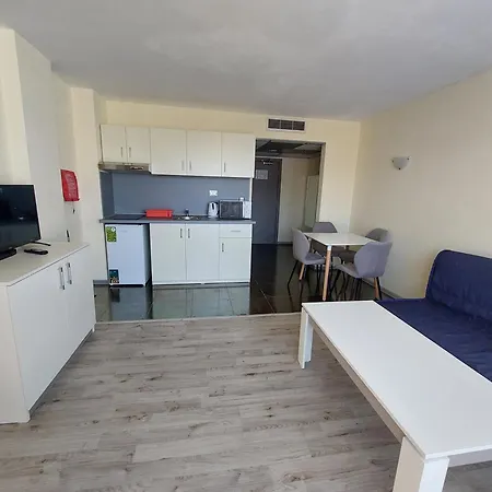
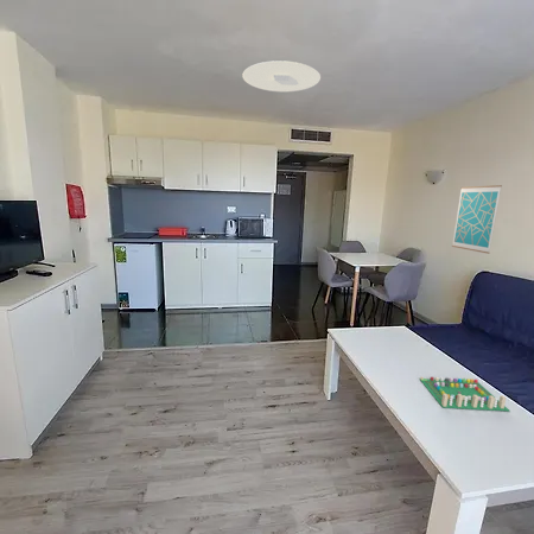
+ ceiling light (281, 74)
+ wall art (473, 218)
+ board game (462, 388)
